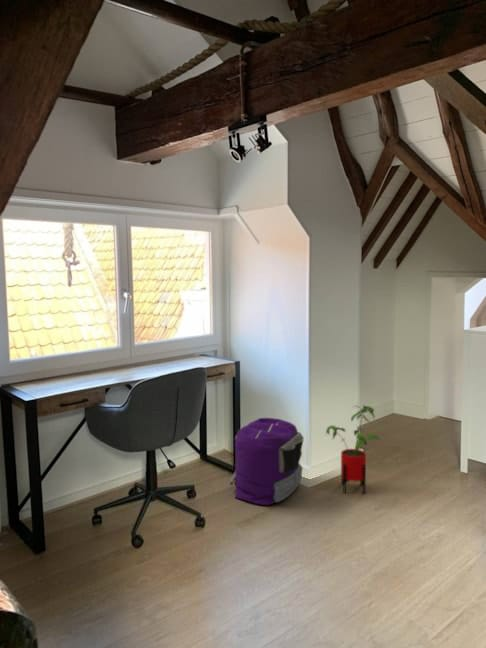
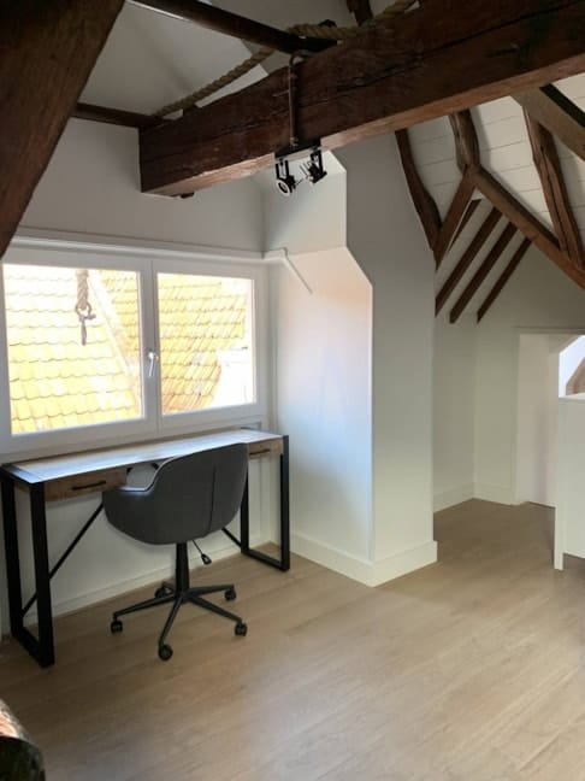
- house plant (356, 448)
- backpack (266, 457)
